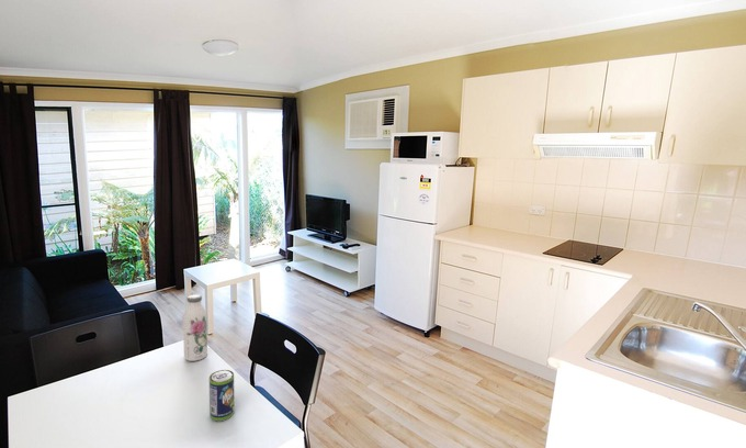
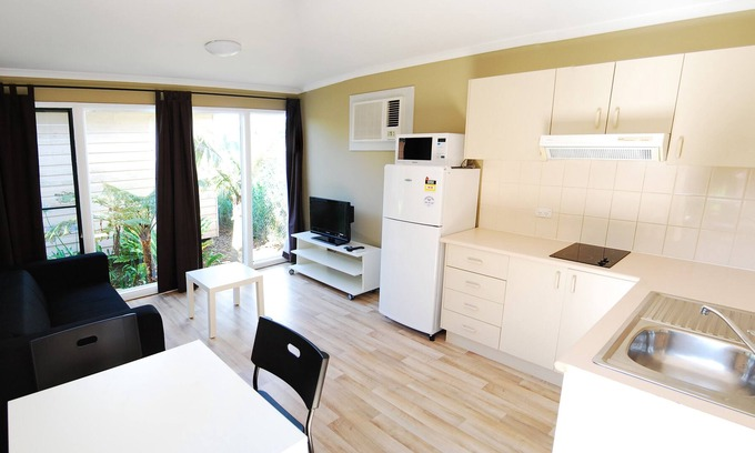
- beverage can (222, 394)
- water bottle (194, 326)
